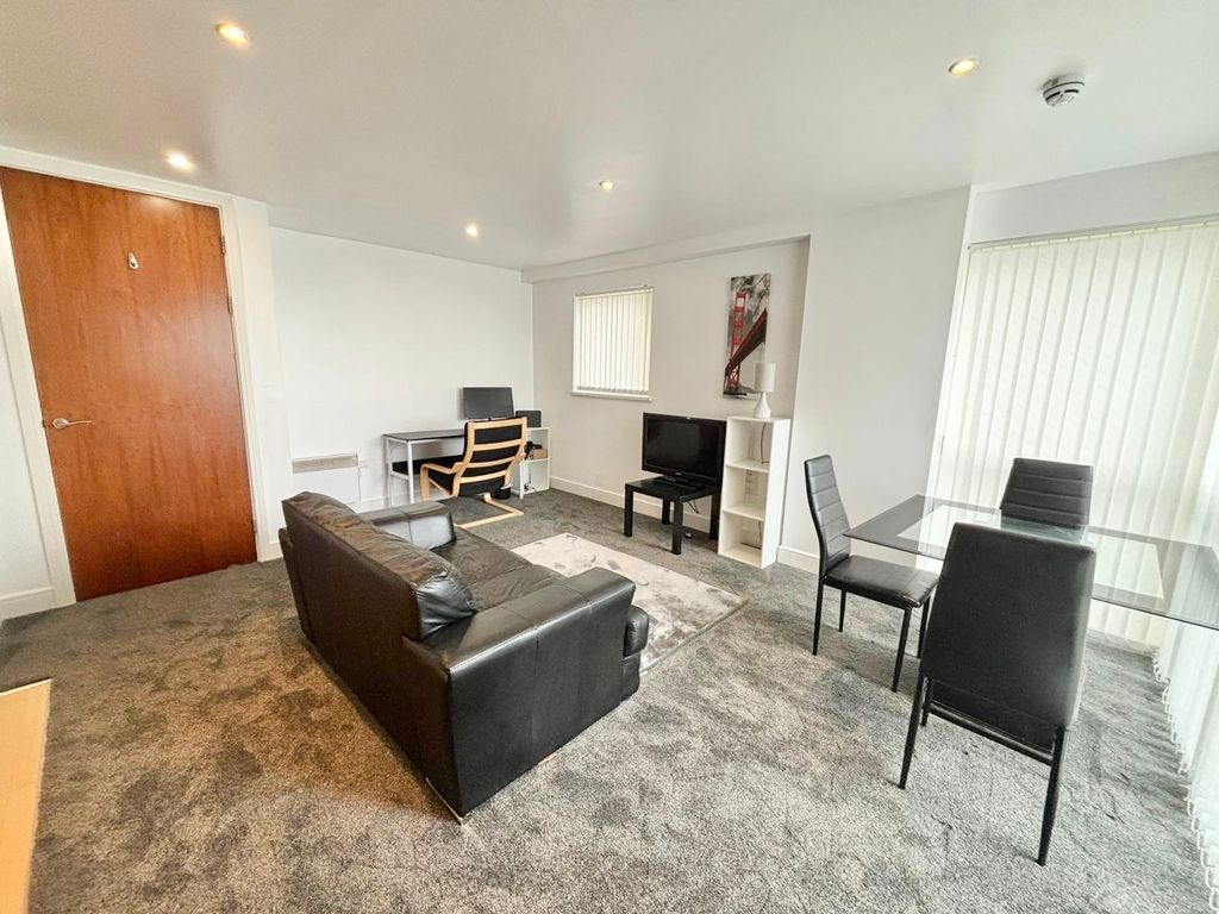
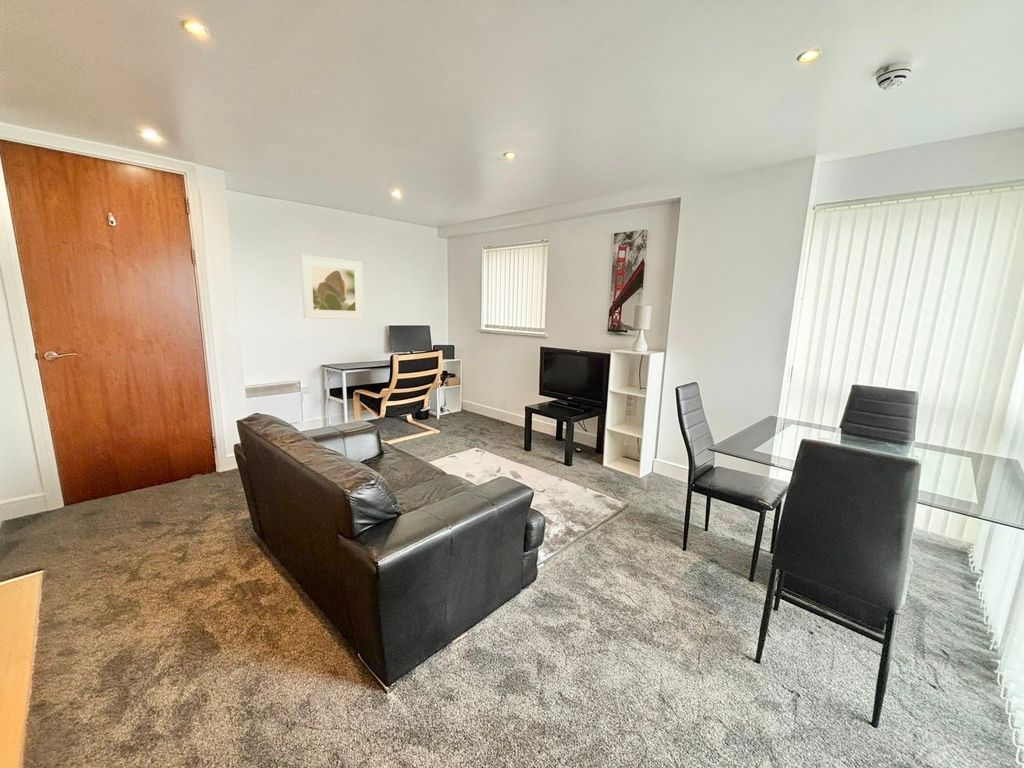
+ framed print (334, 289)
